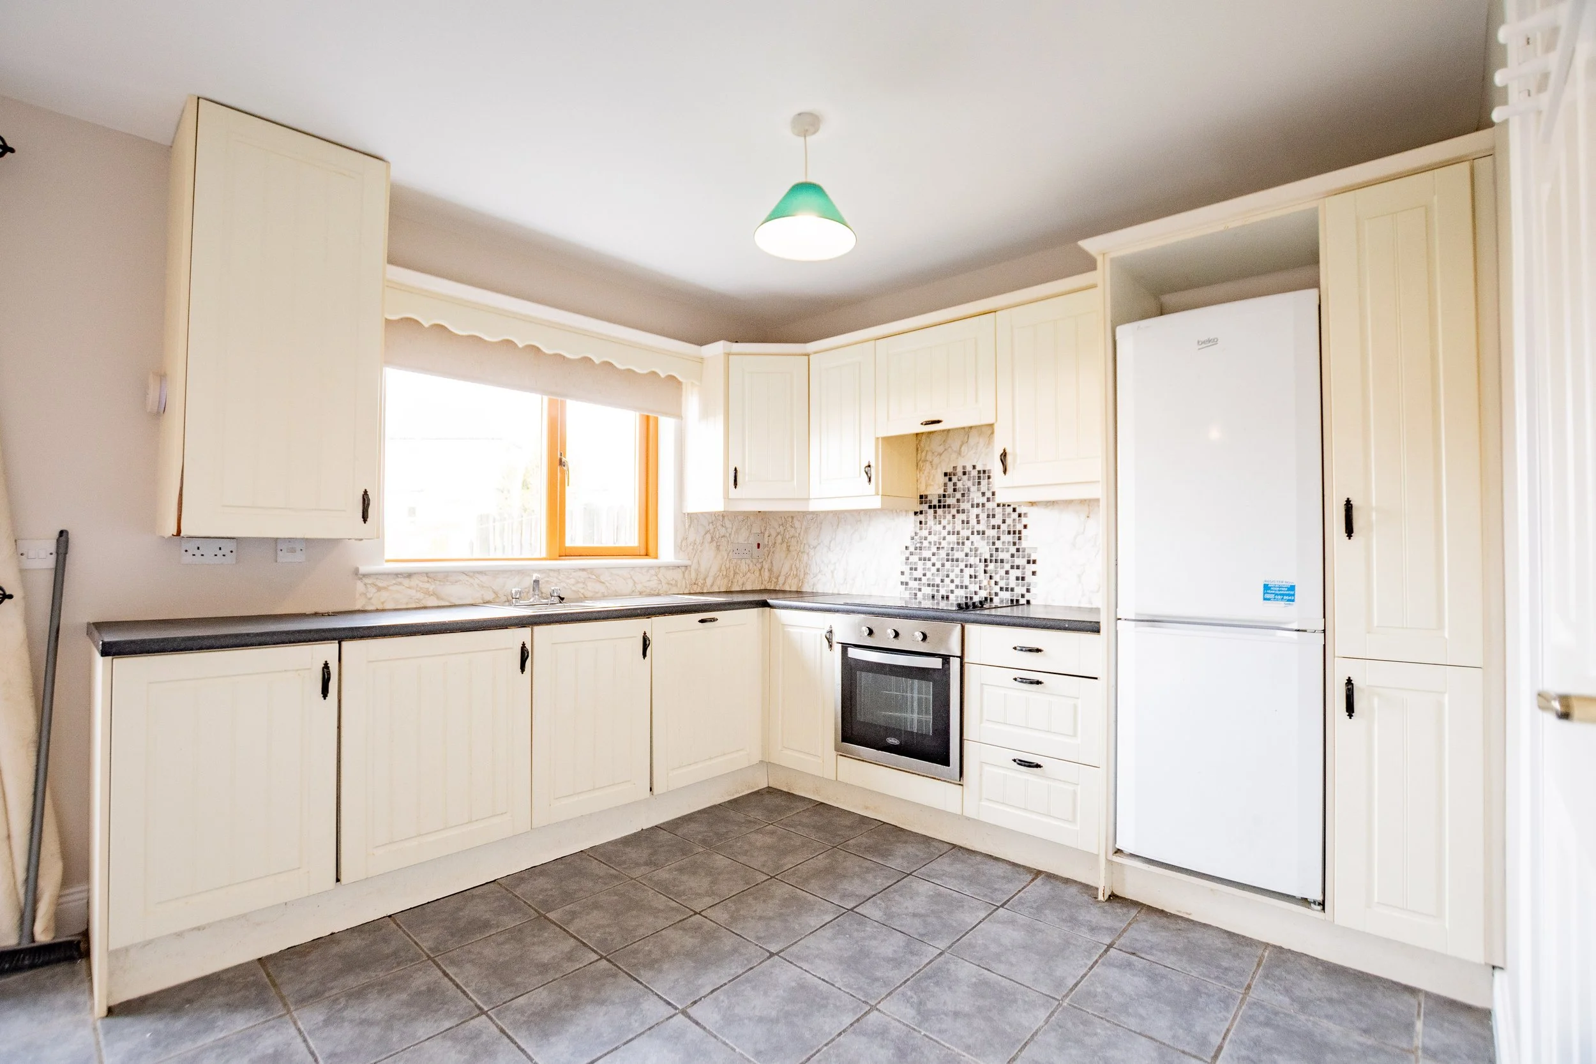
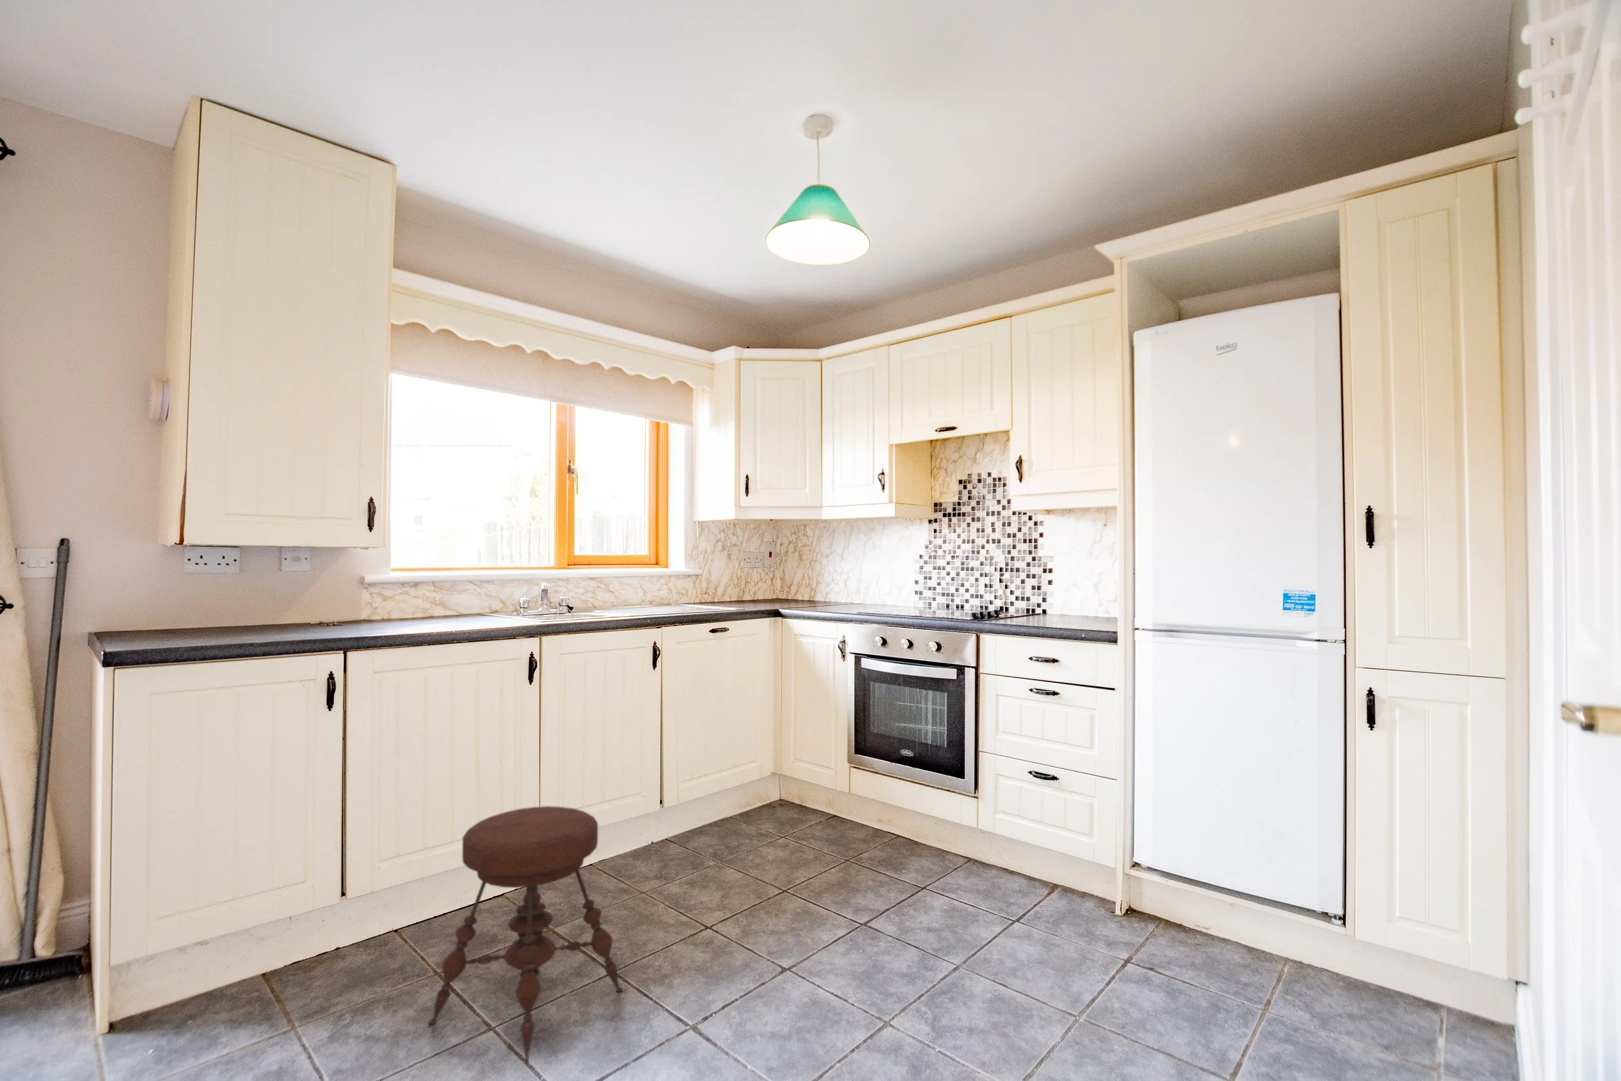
+ stool (531, 913)
